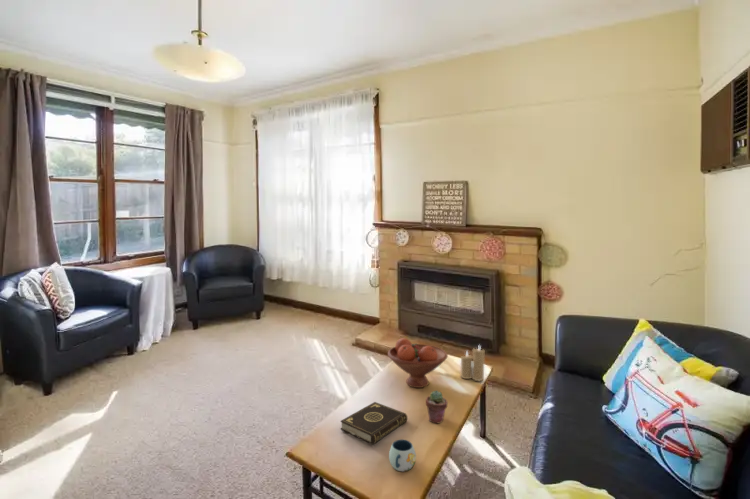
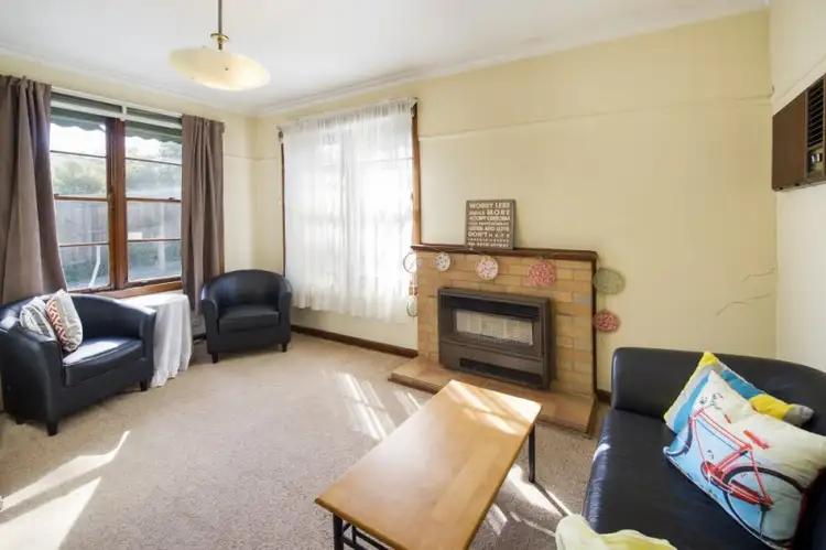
- potted succulent (436, 405)
- fruit bowl (417, 362)
- candle (471, 361)
- mug (401, 456)
- book (374, 421)
